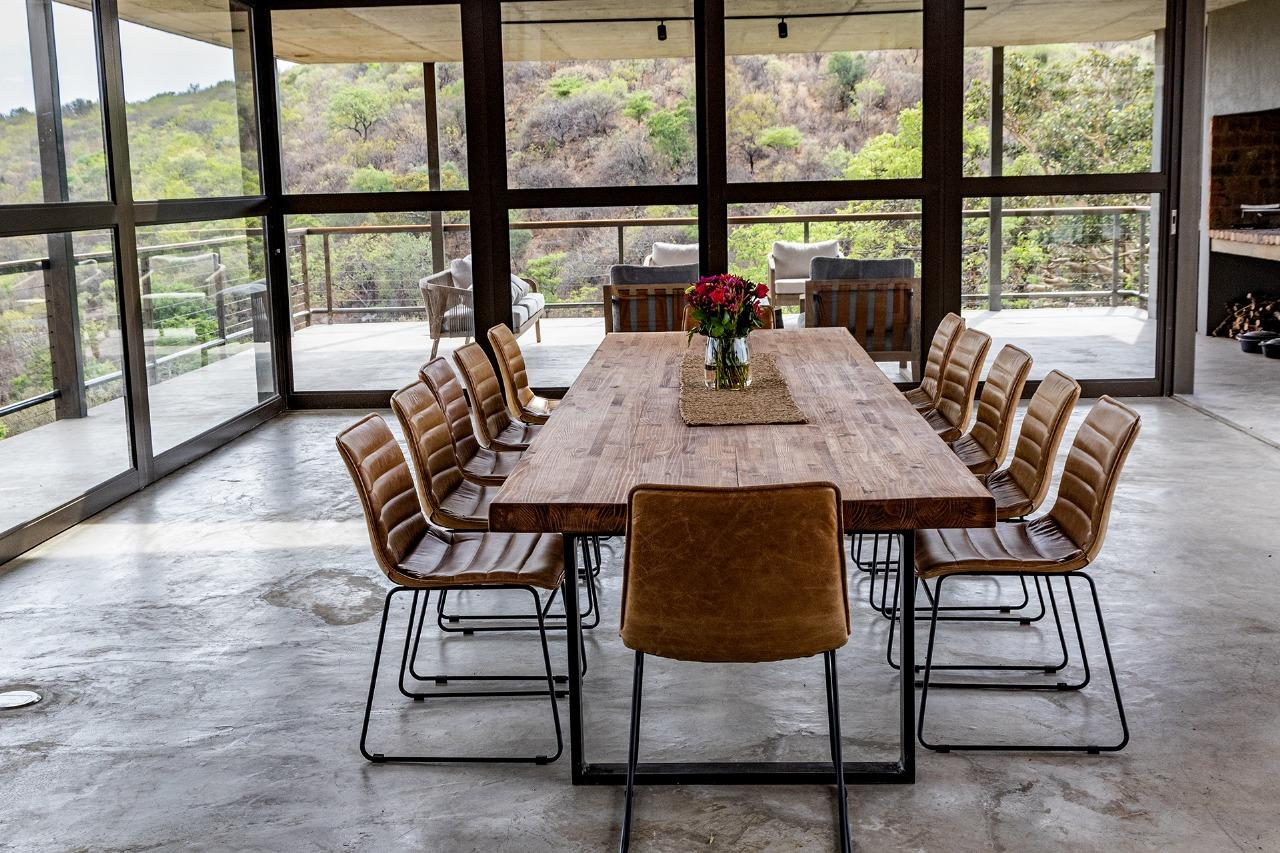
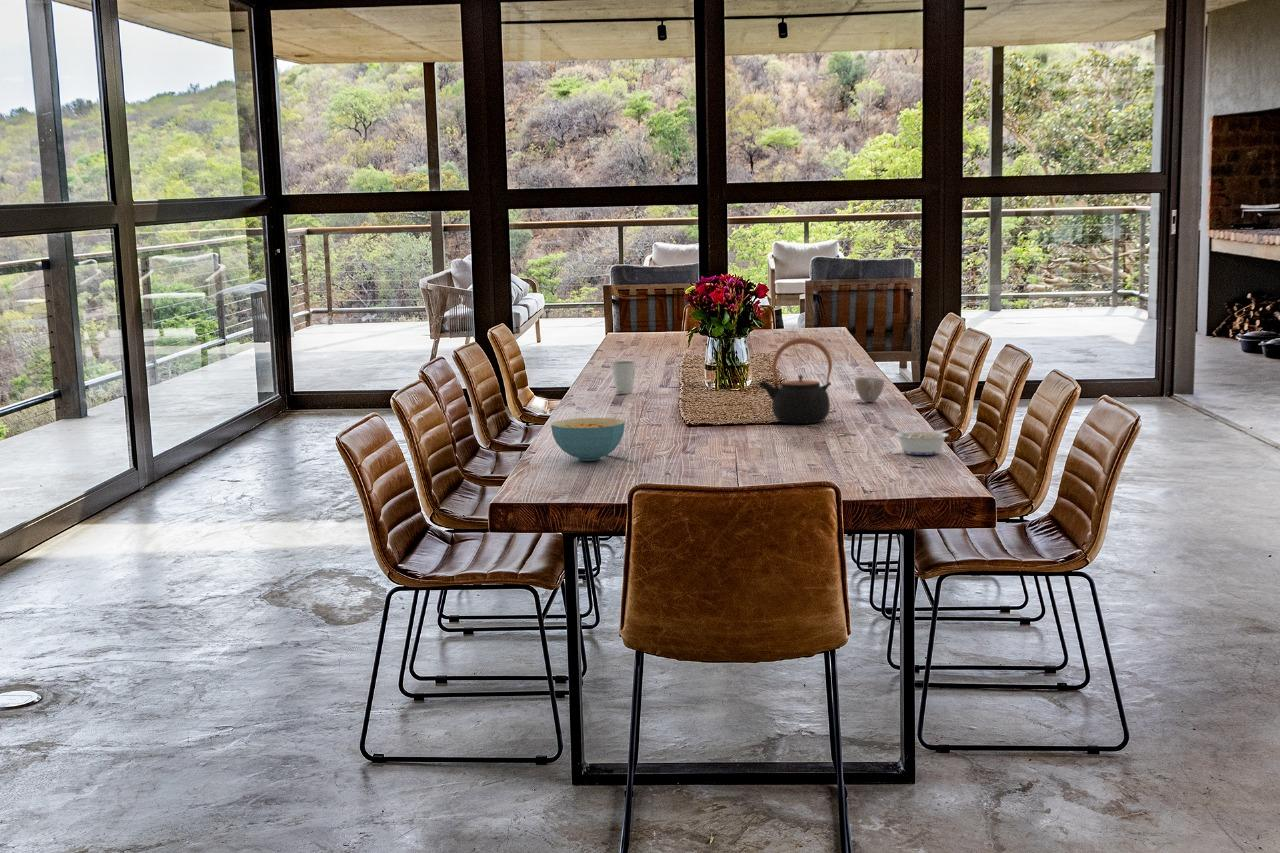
+ dixie cup (624, 377)
+ legume (919, 441)
+ teapot (795, 380)
+ cereal bowl (588, 440)
+ cup (870, 390)
